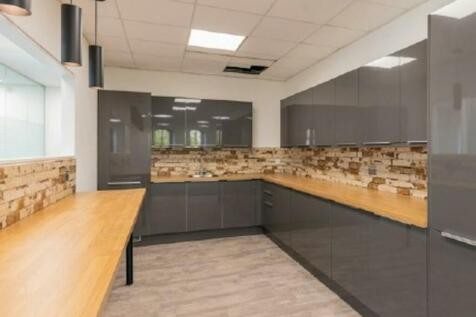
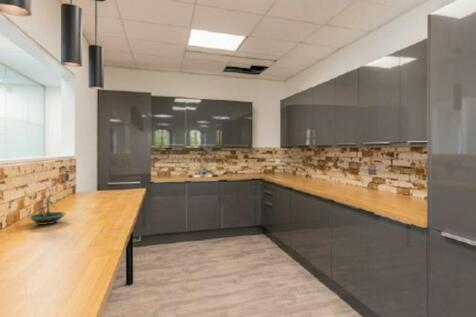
+ terrarium (48, 197)
